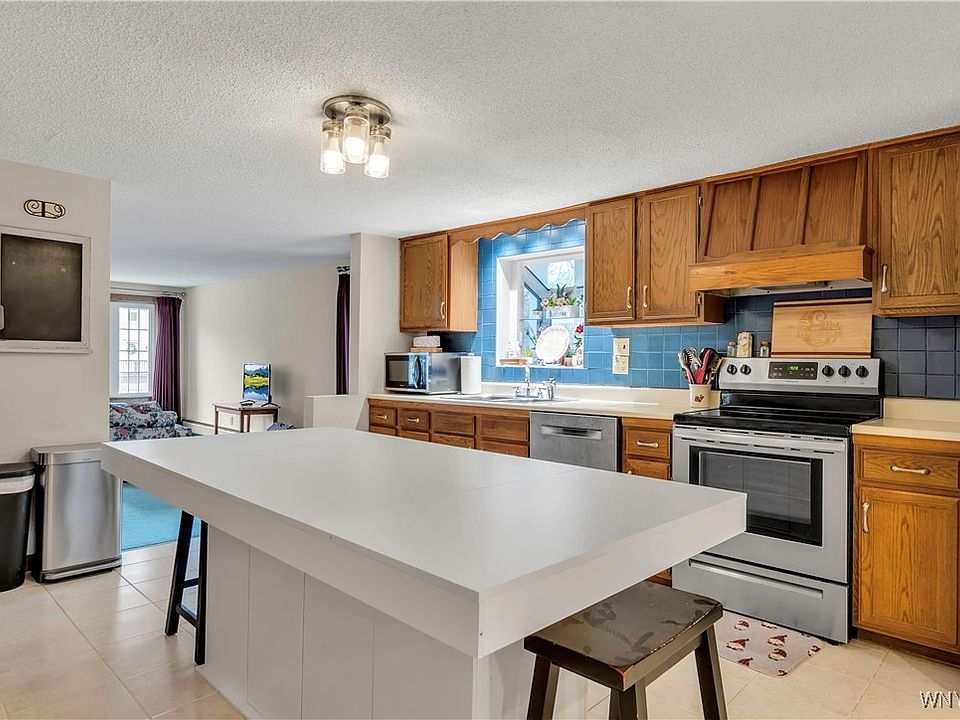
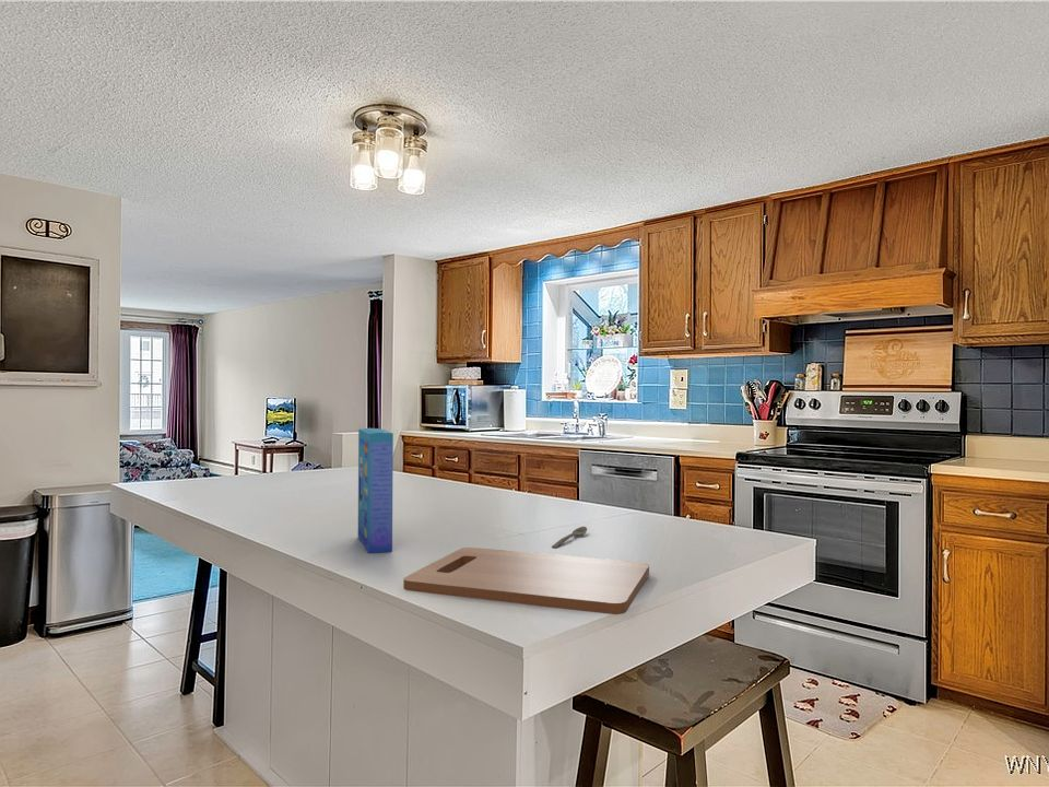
+ cutting board (531, 575)
+ spoon (569, 536)
+ cereal box (374, 486)
